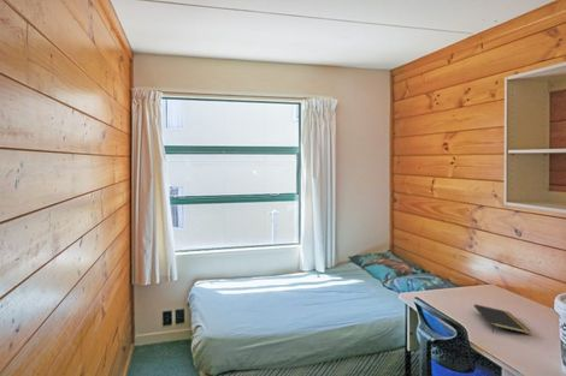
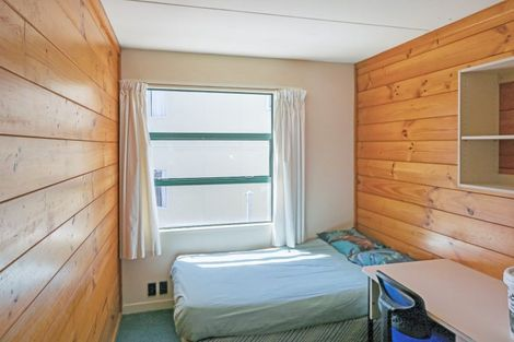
- notepad (500, 317)
